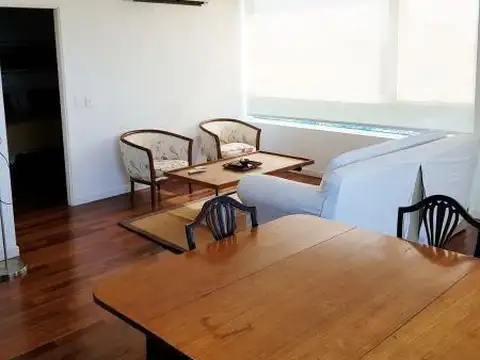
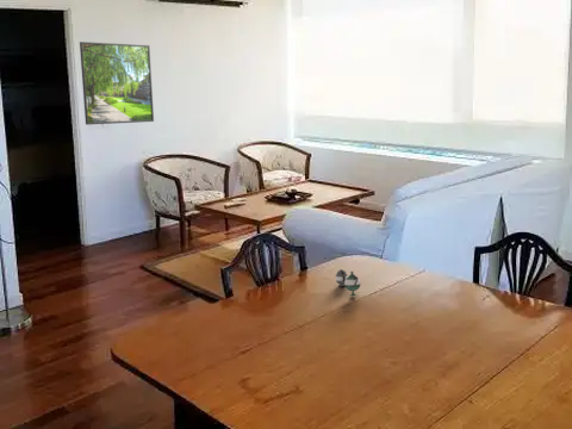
+ teapot (347, 279)
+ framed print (118, 83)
